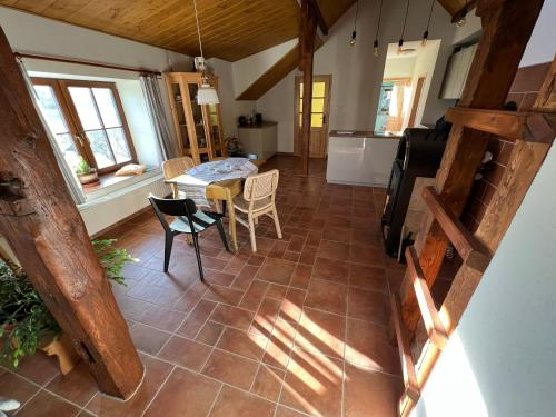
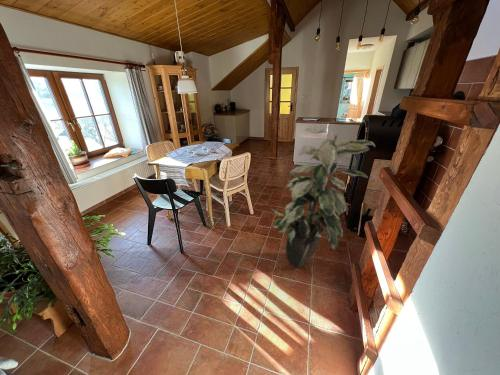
+ indoor plant (312, 205)
